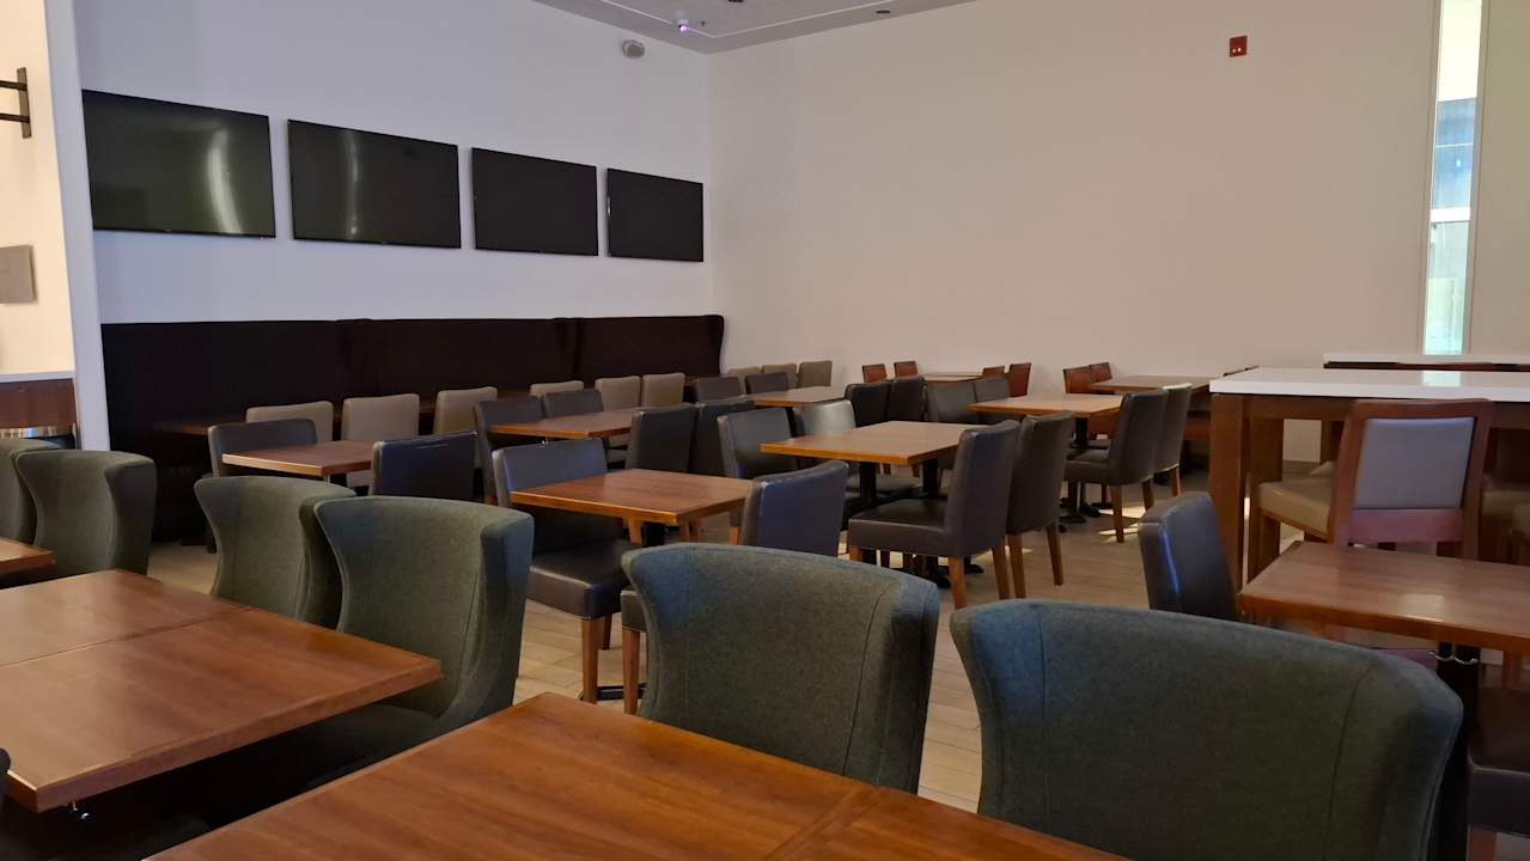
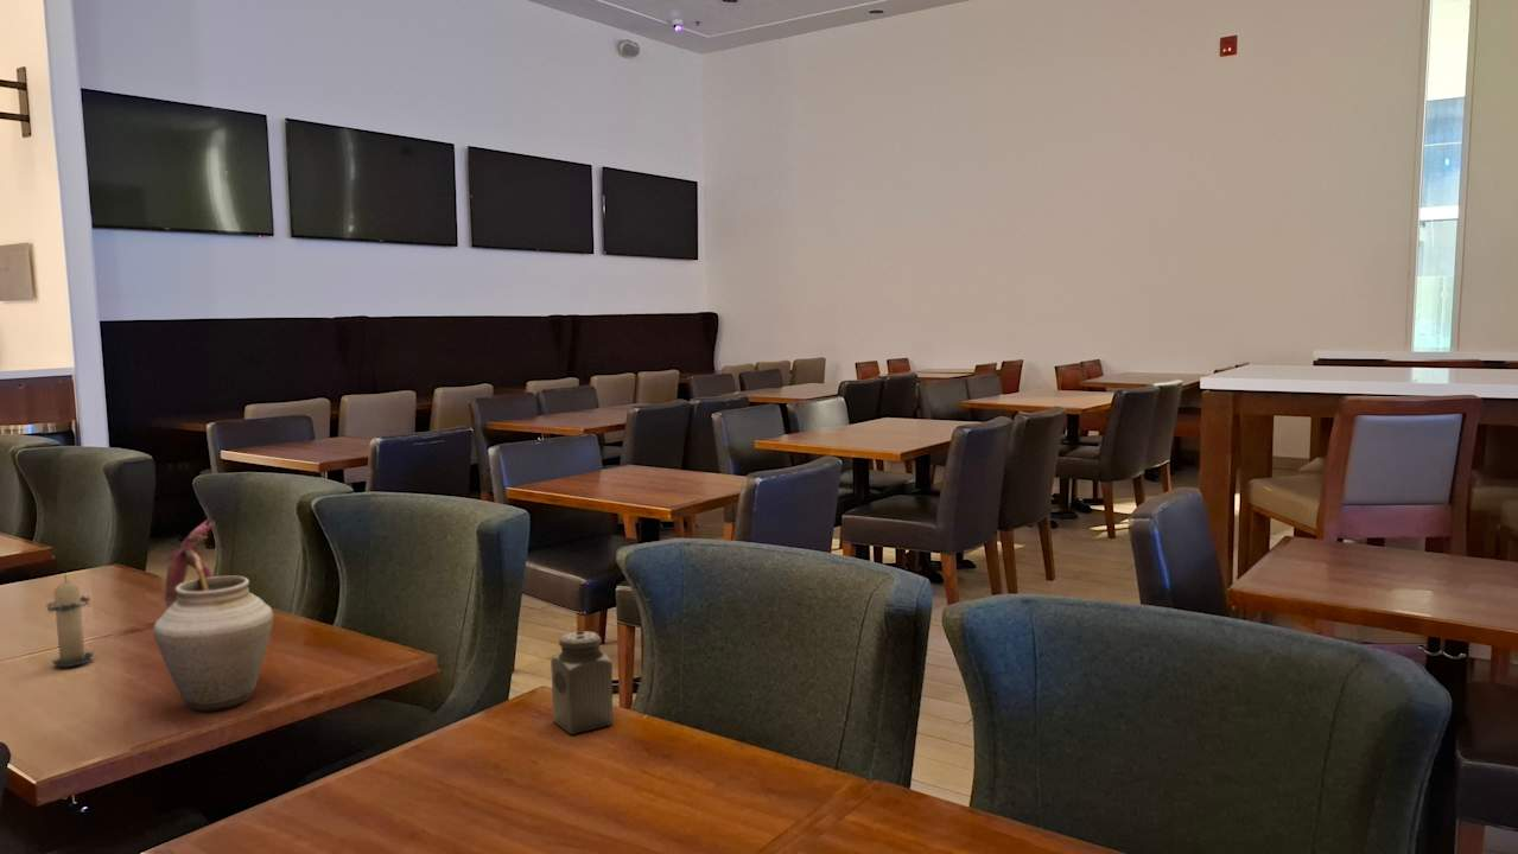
+ vase (204, 613)
+ salt shaker (582, 677)
+ candle (69, 619)
